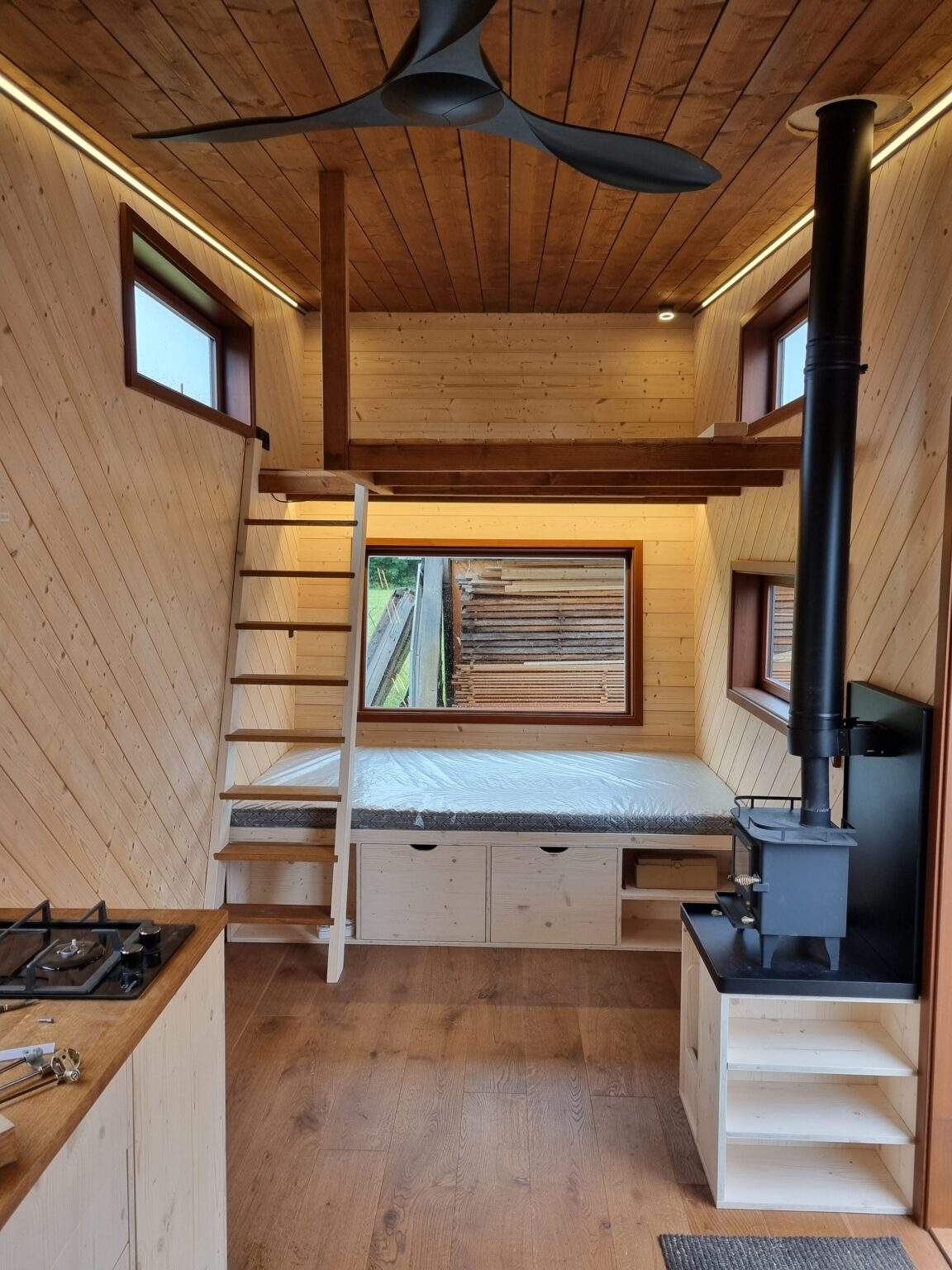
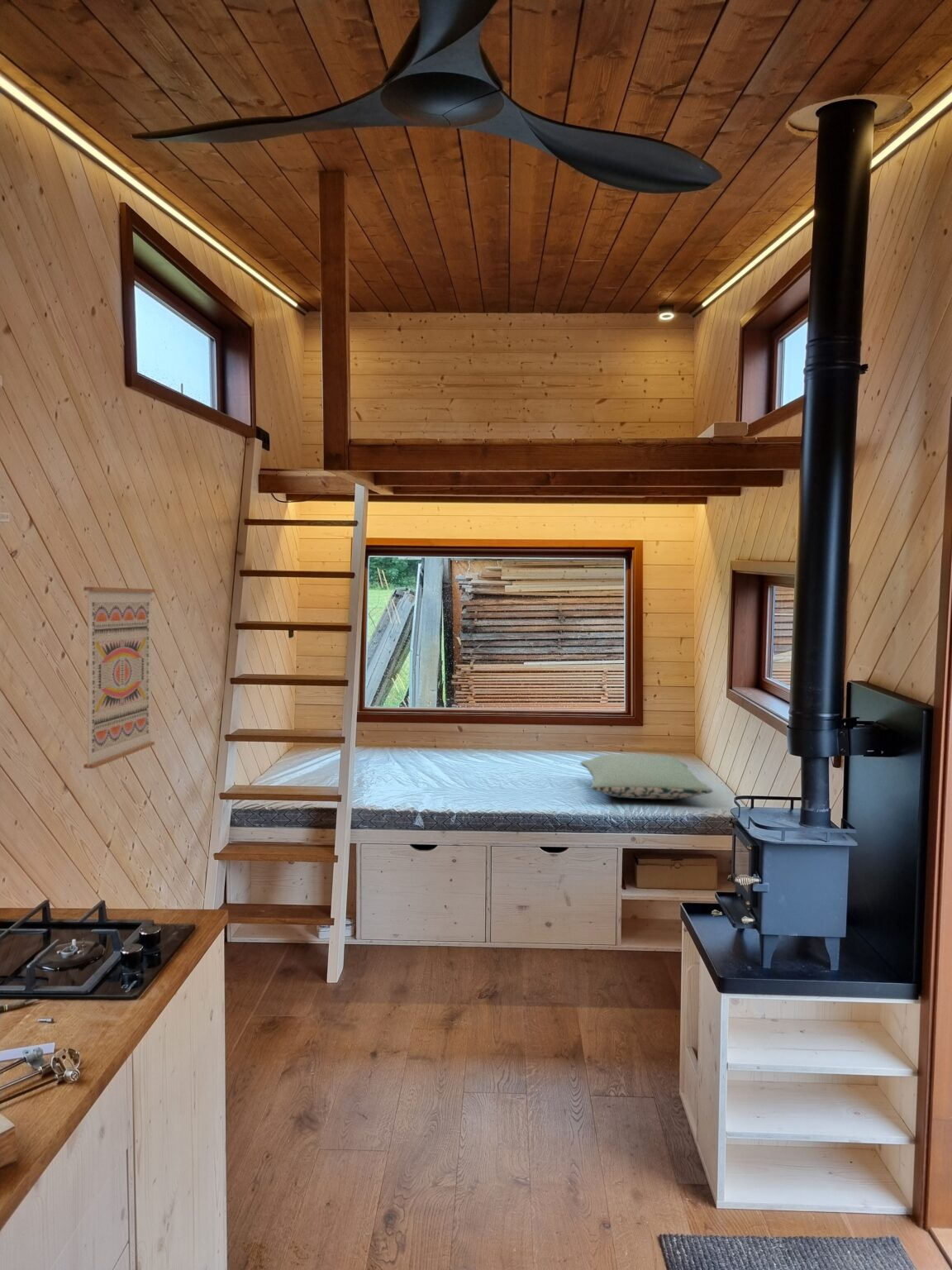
+ pillow (642, 776)
+ wall art (121, 672)
